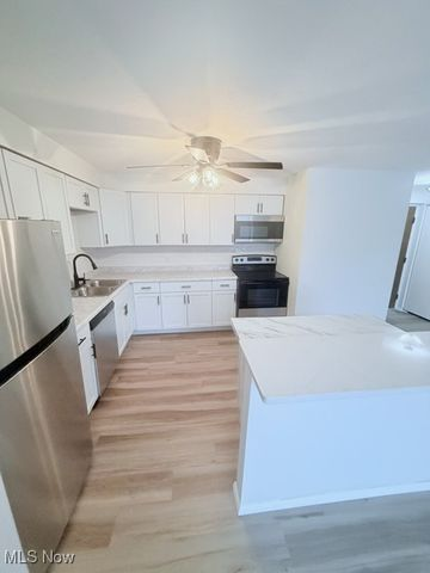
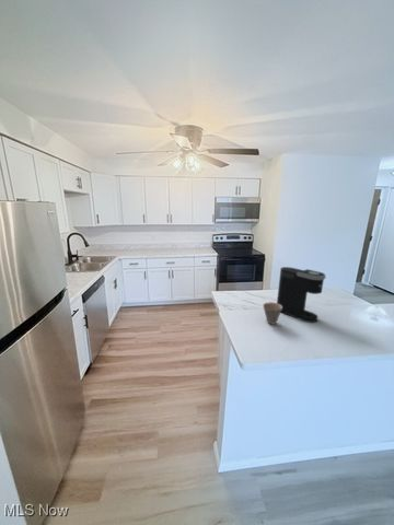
+ coffee maker (299, 292)
+ cup (271, 314)
